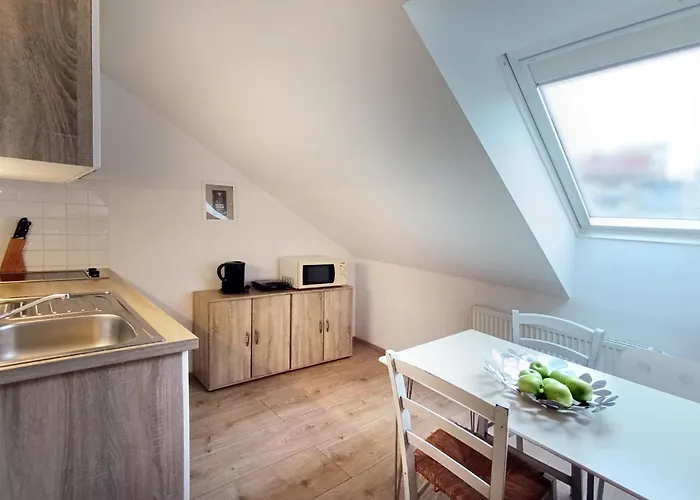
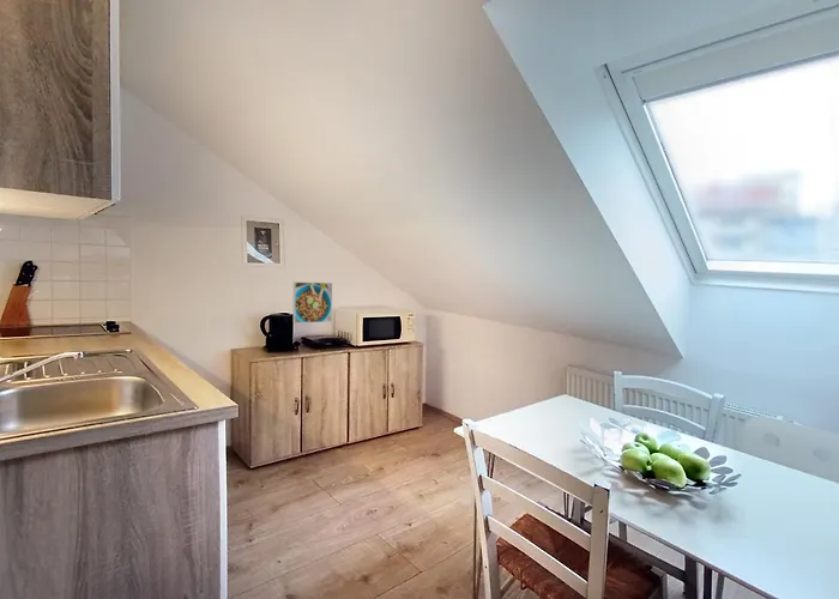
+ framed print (313, 302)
